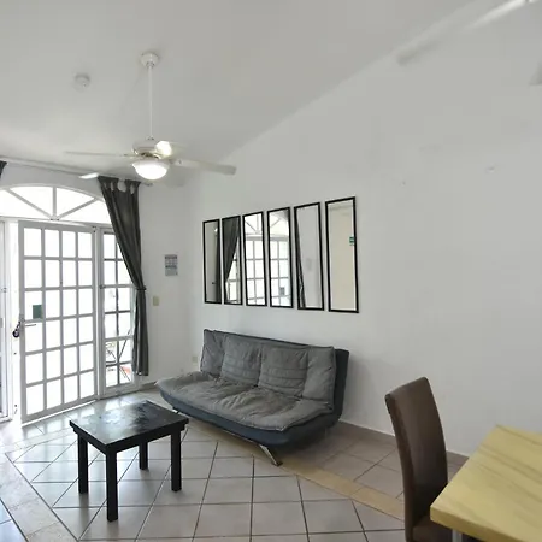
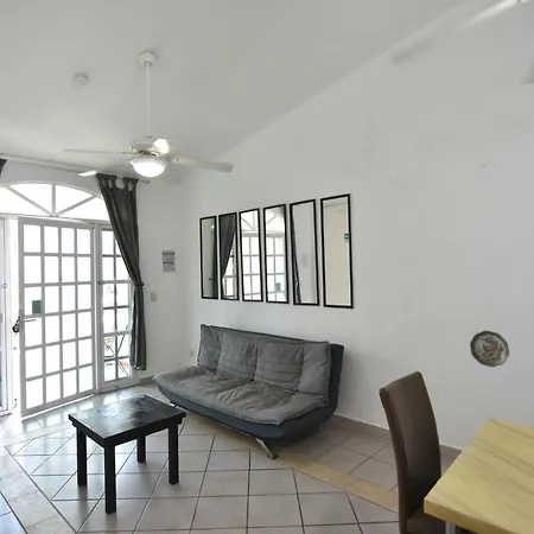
+ decorative plate (489, 348)
